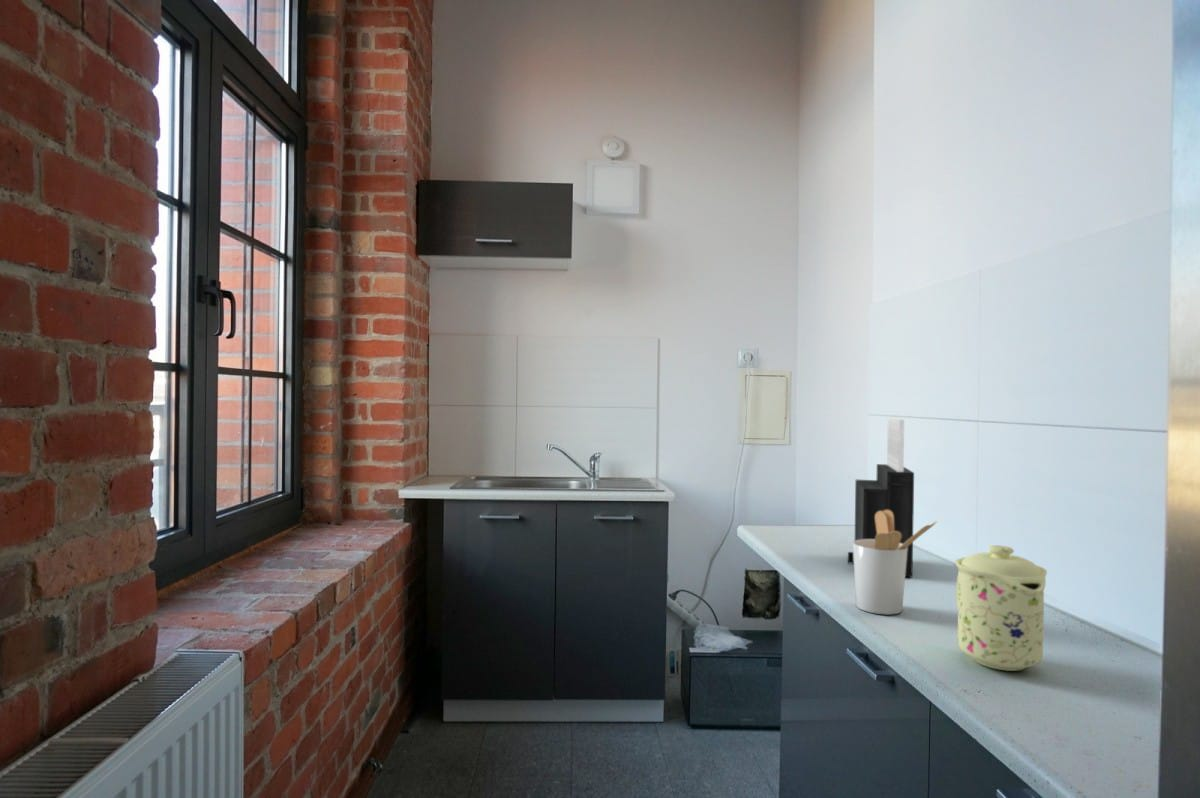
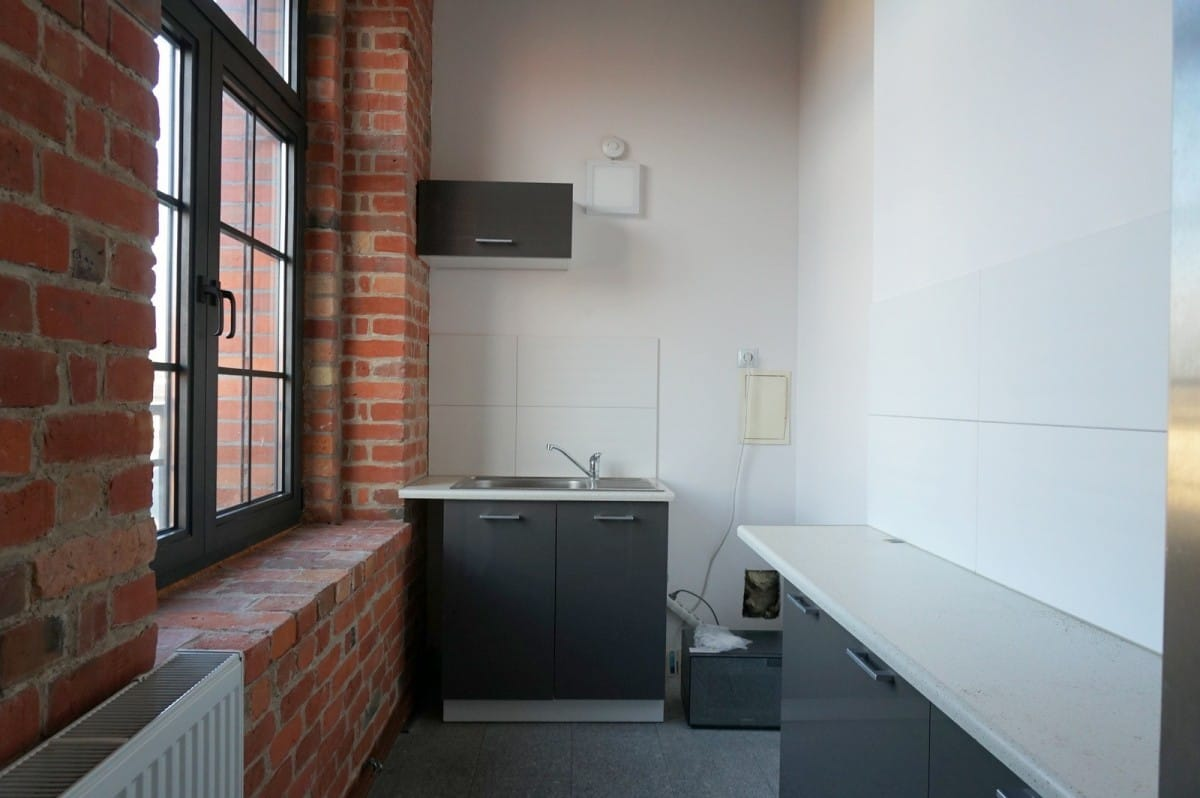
- utensil holder (894, 562)
- knife block (877, 492)
- mug (995, 602)
